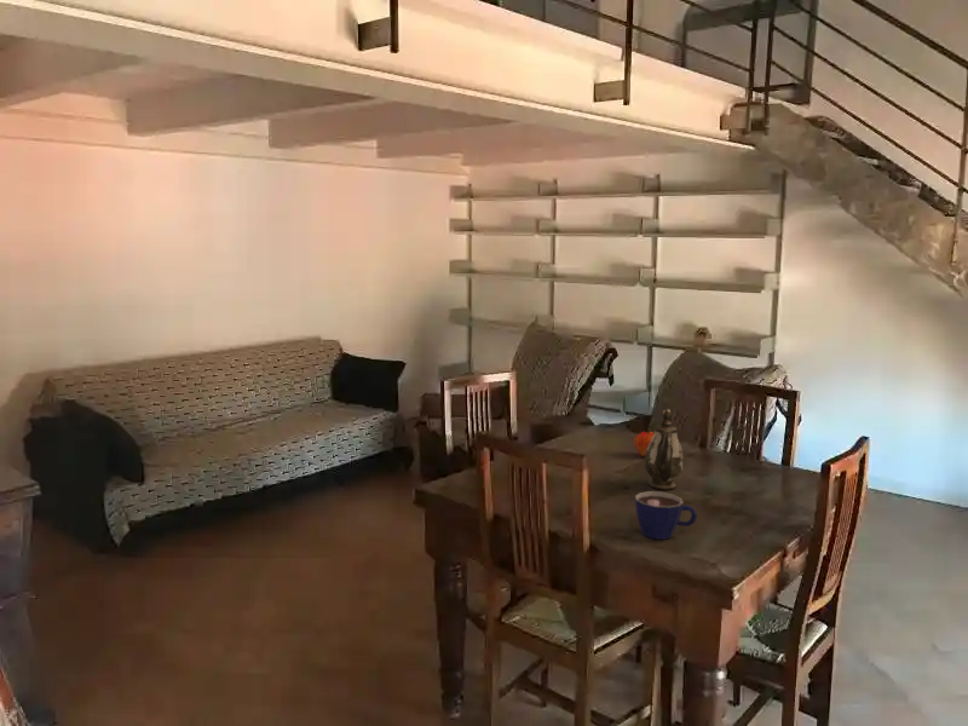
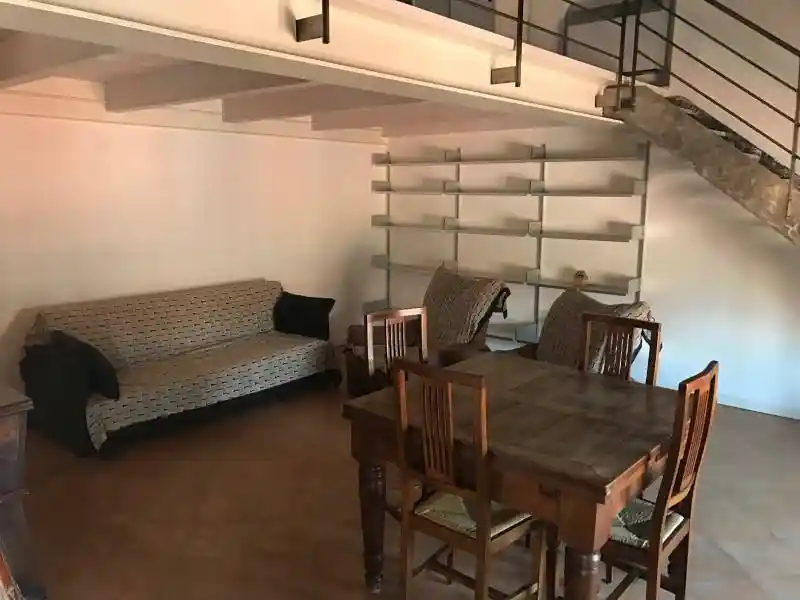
- teapot (664, 446)
- fruit (647, 442)
- cup (666, 515)
